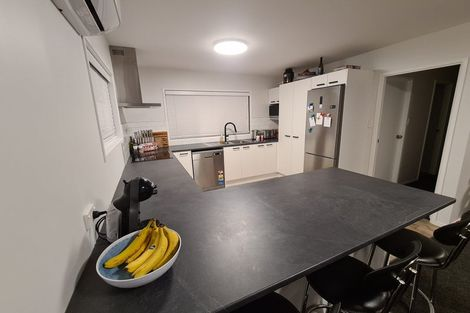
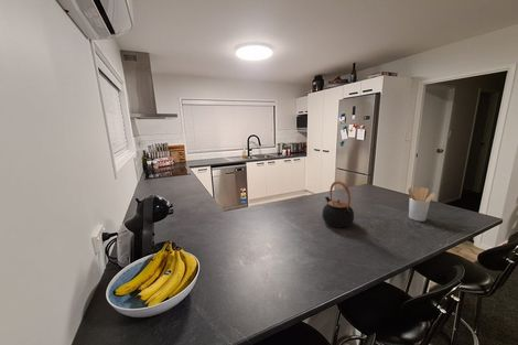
+ utensil holder (419, 202)
+ teapot (336, 201)
